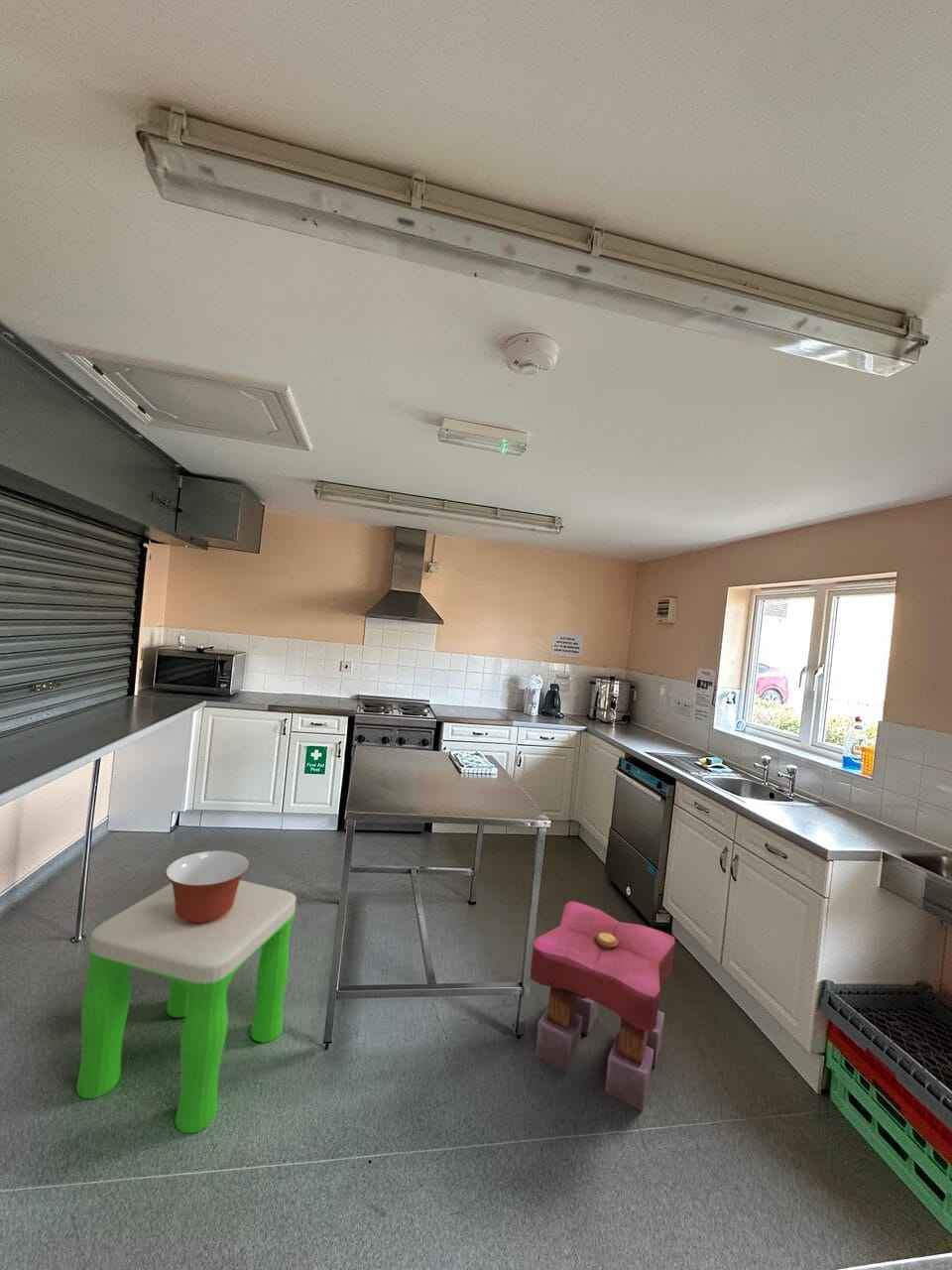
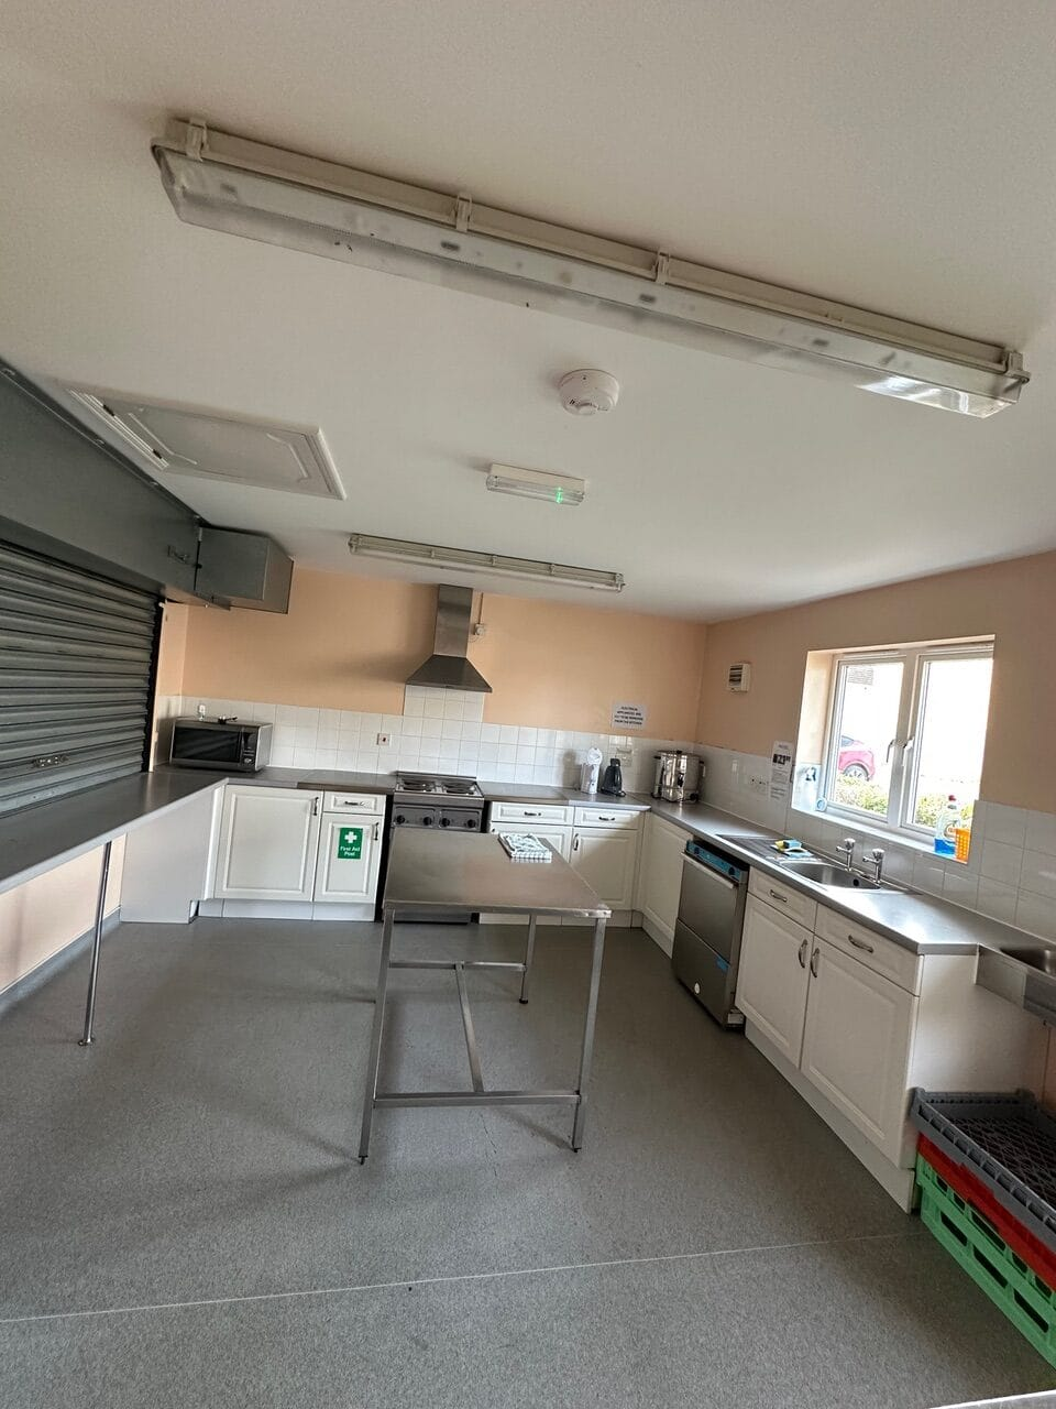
- mixing bowl (206, 889)
- stool (600, 994)
- stool (195, 983)
